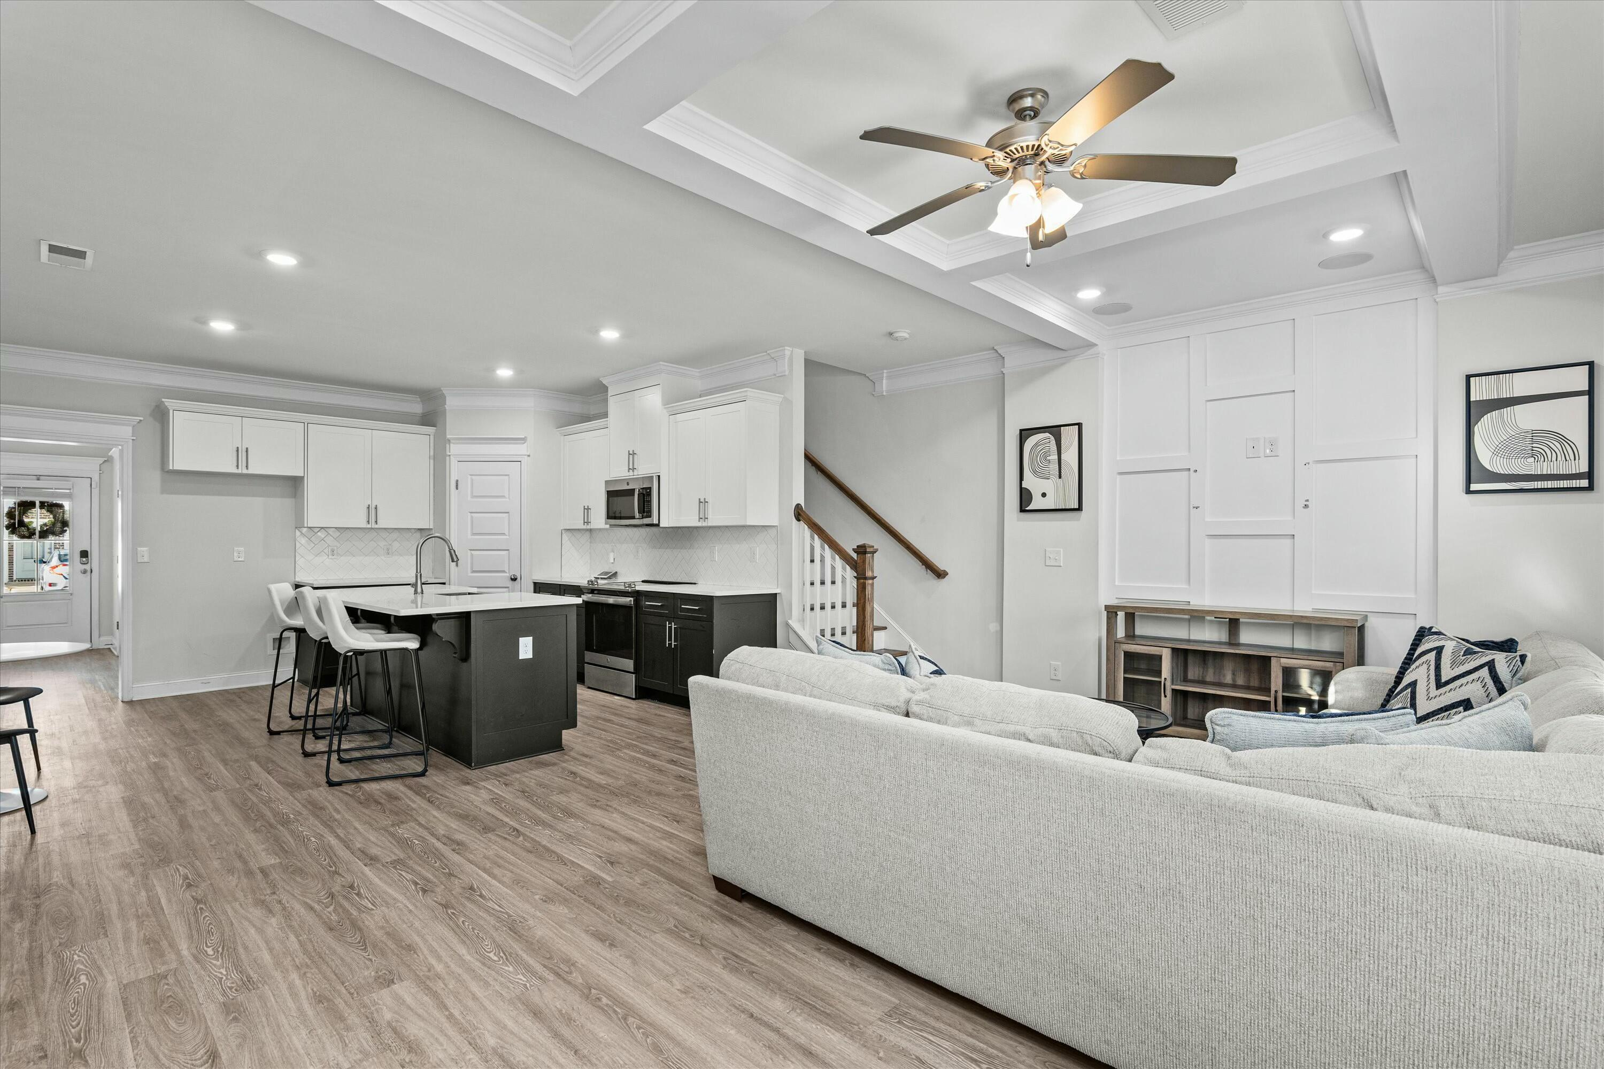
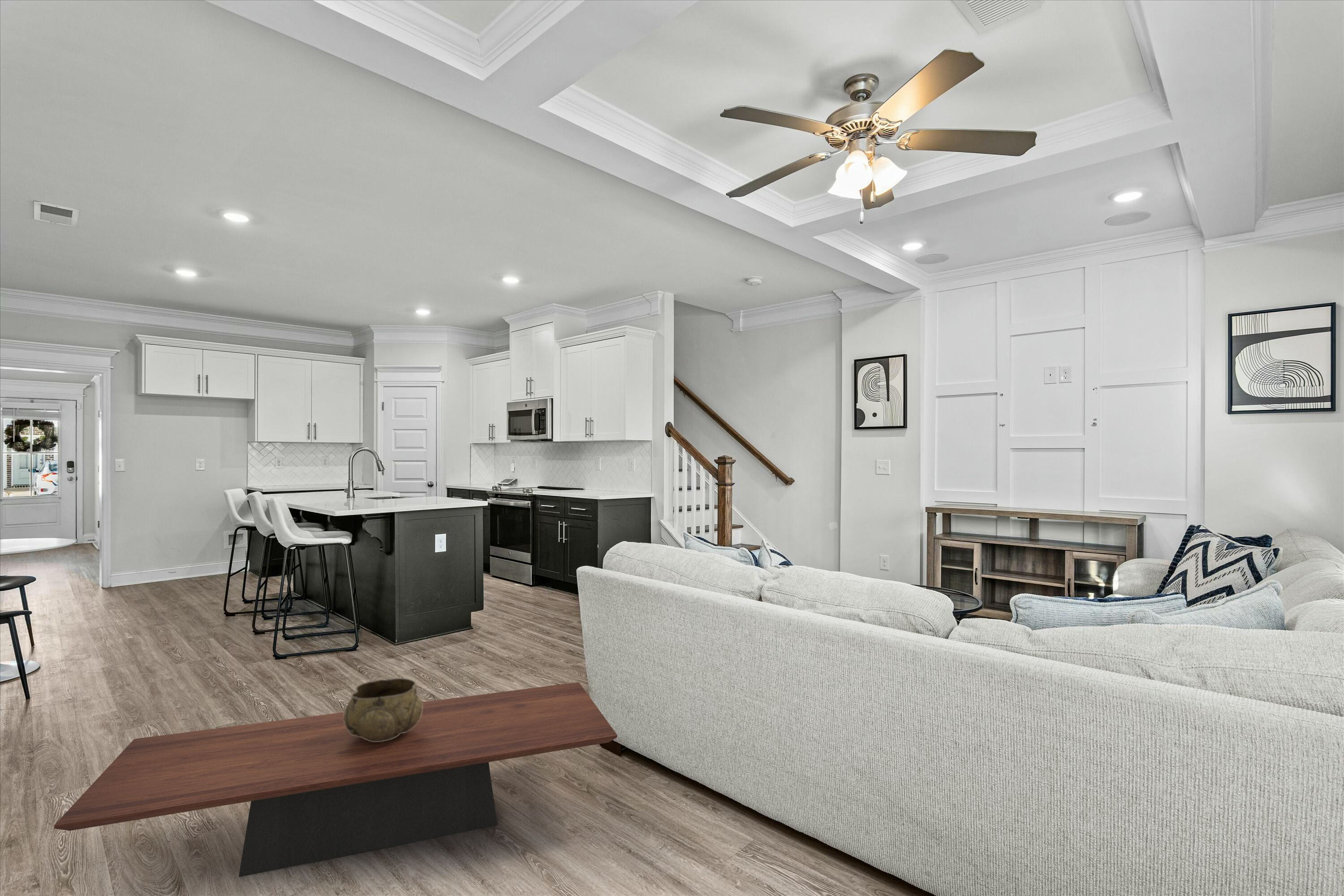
+ decorative bowl (384, 711)
+ coffee table (378, 783)
